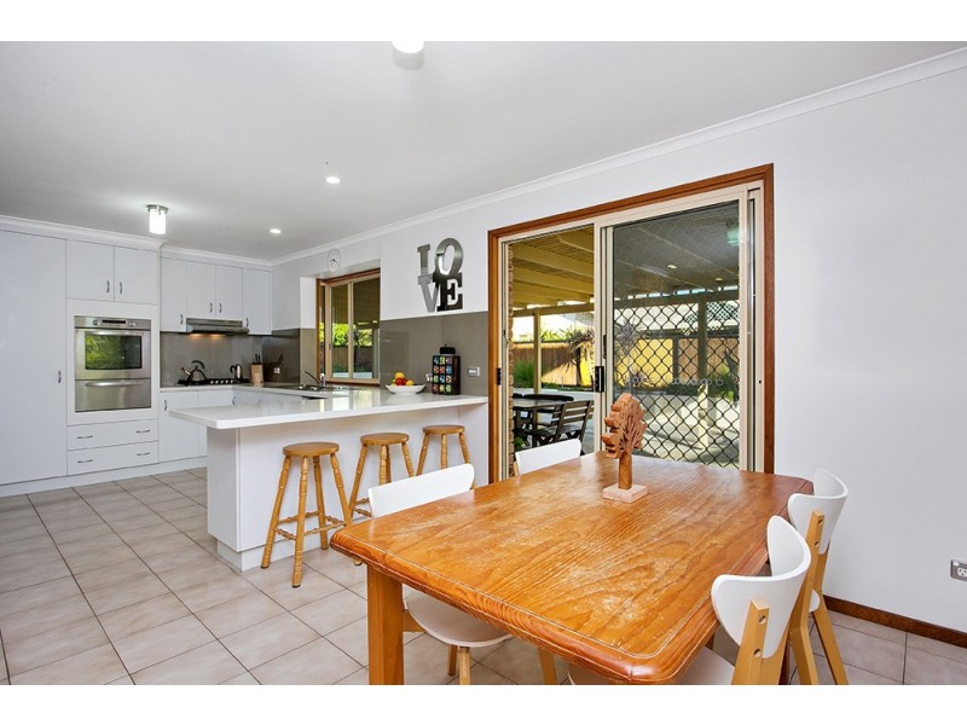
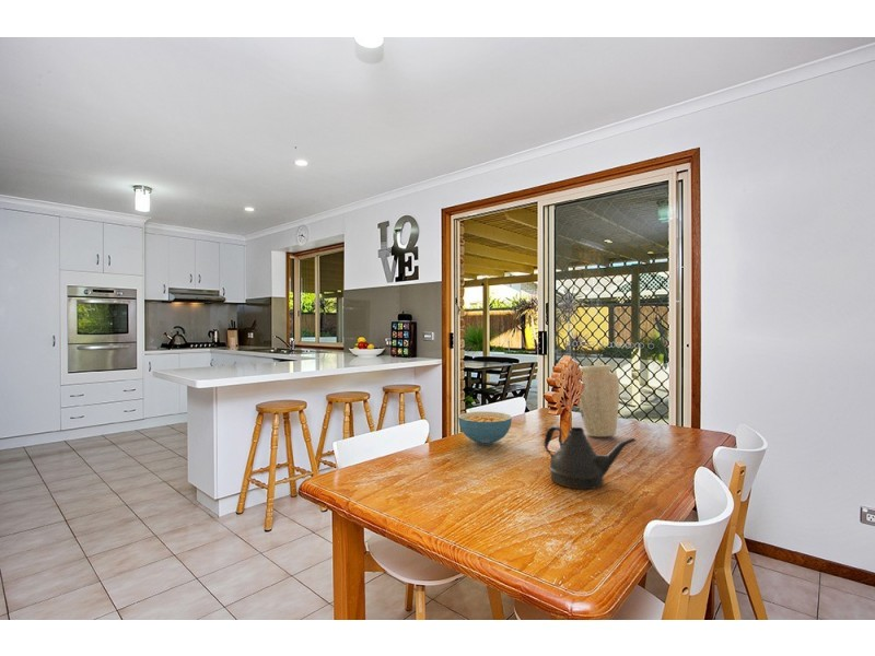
+ vase (596, 399)
+ teapot (587, 456)
+ cereal bowl (485, 429)
